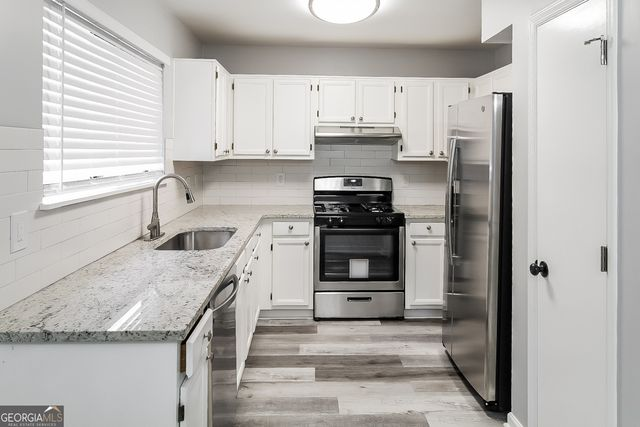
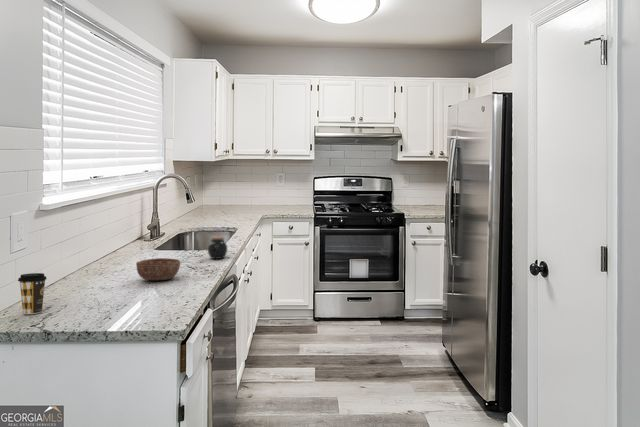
+ bowl (158, 269)
+ jar (217, 247)
+ coffee cup (32, 293)
